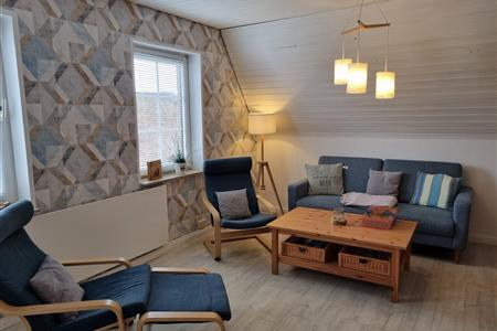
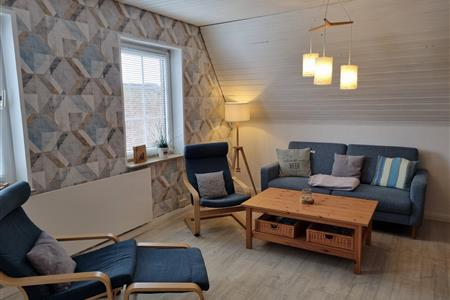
- book (379, 216)
